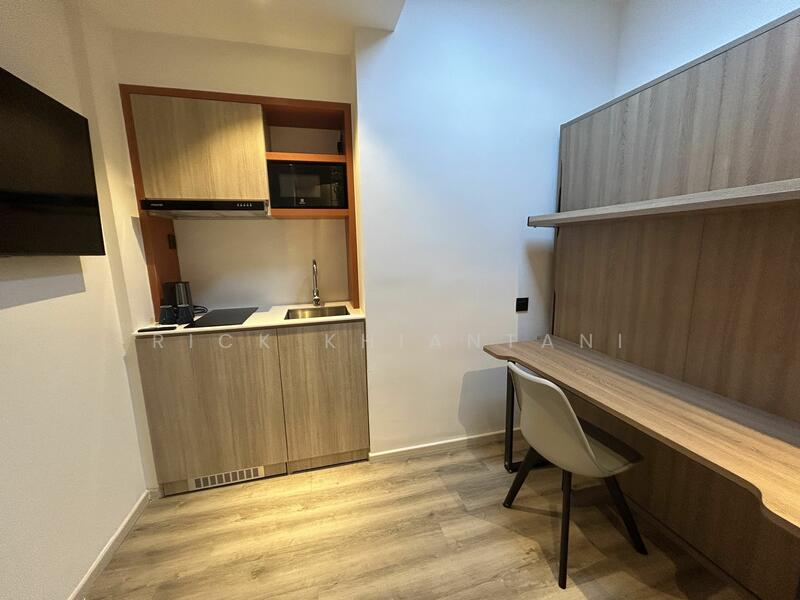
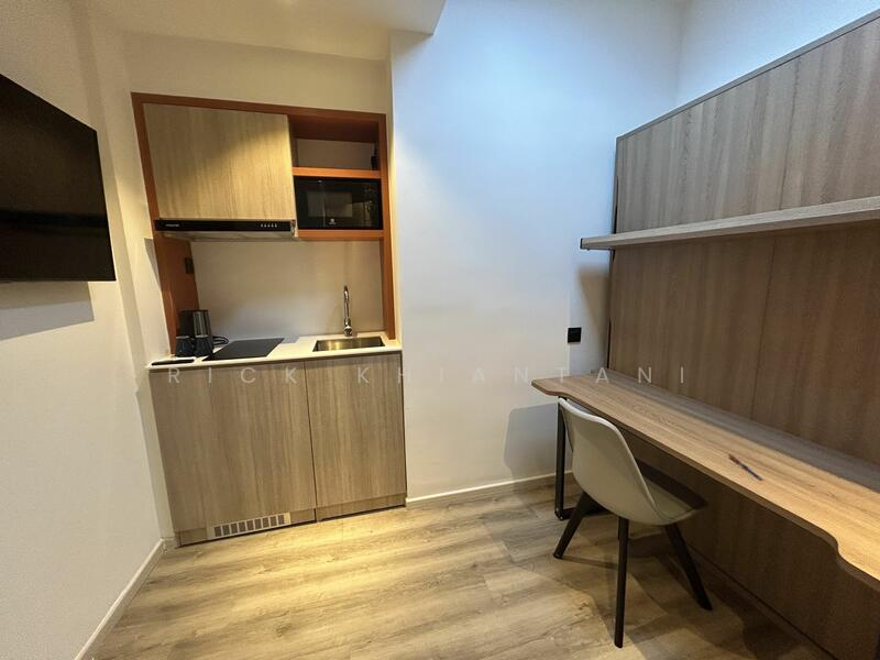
+ pen (744, 465)
